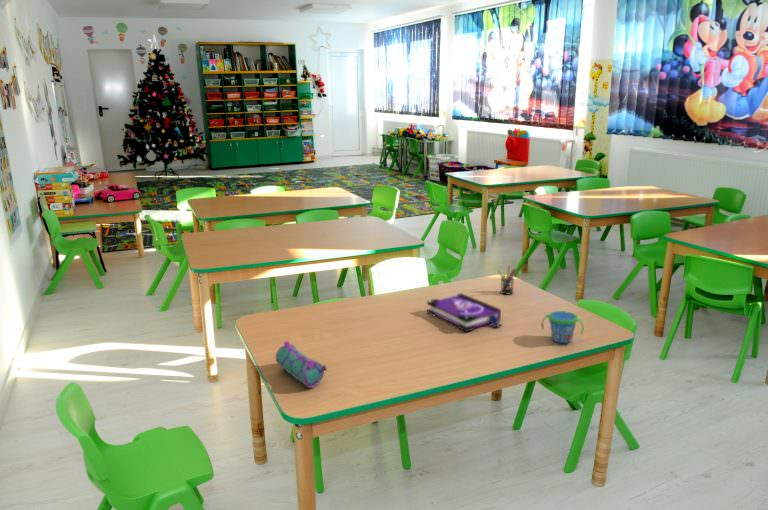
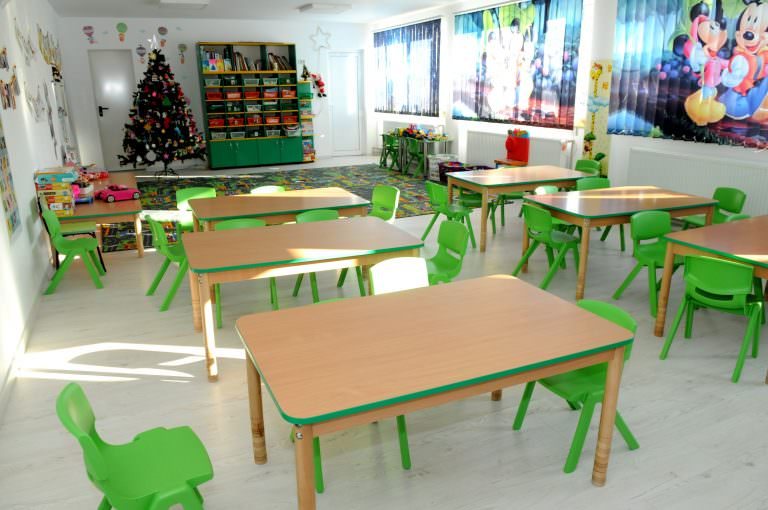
- snack cup (562, 327)
- pen holder (505, 279)
- pencil case (299, 364)
- board game (466, 312)
